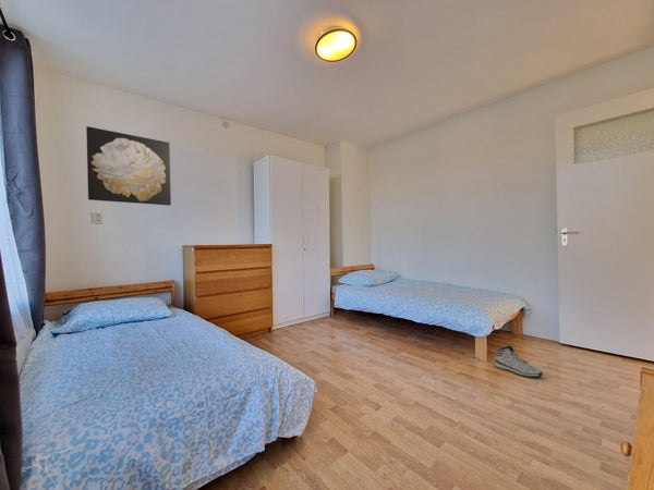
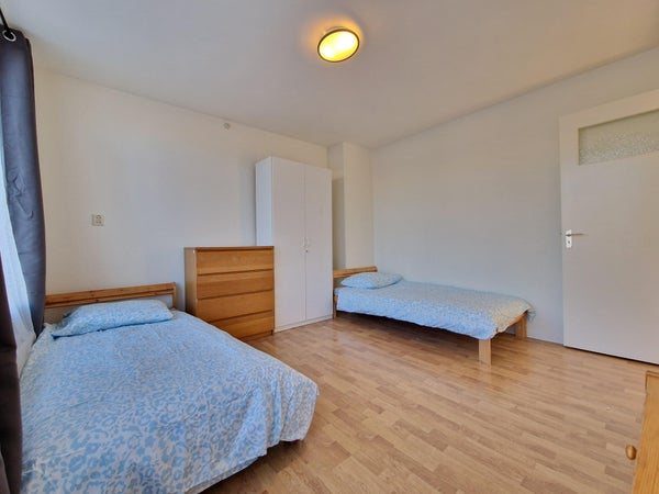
- wall art (131, 169)
- sneaker (517, 359)
